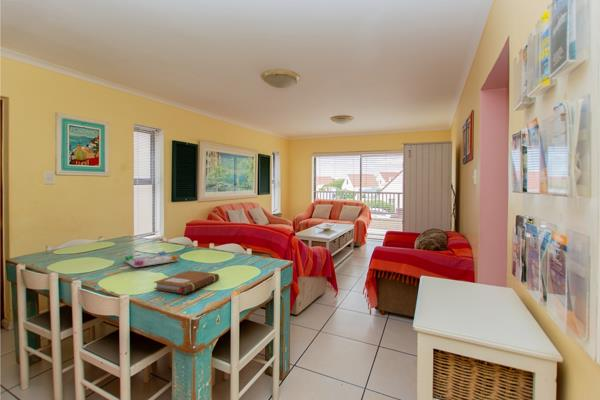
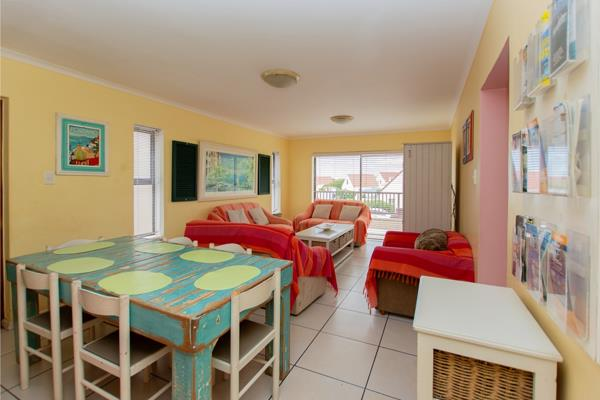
- notebook (187, 281)
- board game (151, 258)
